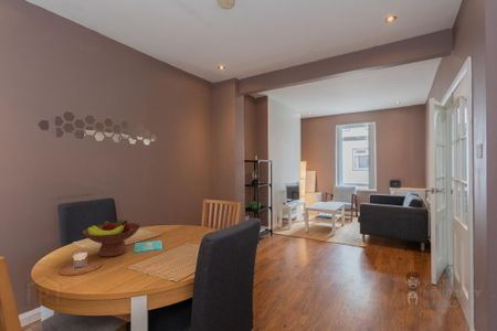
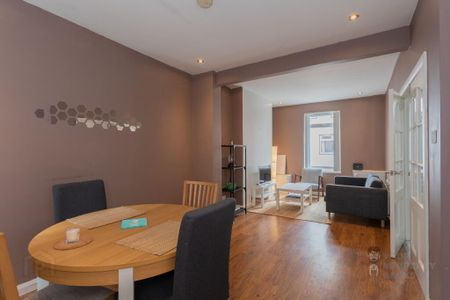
- fruit bowl (113, 235)
